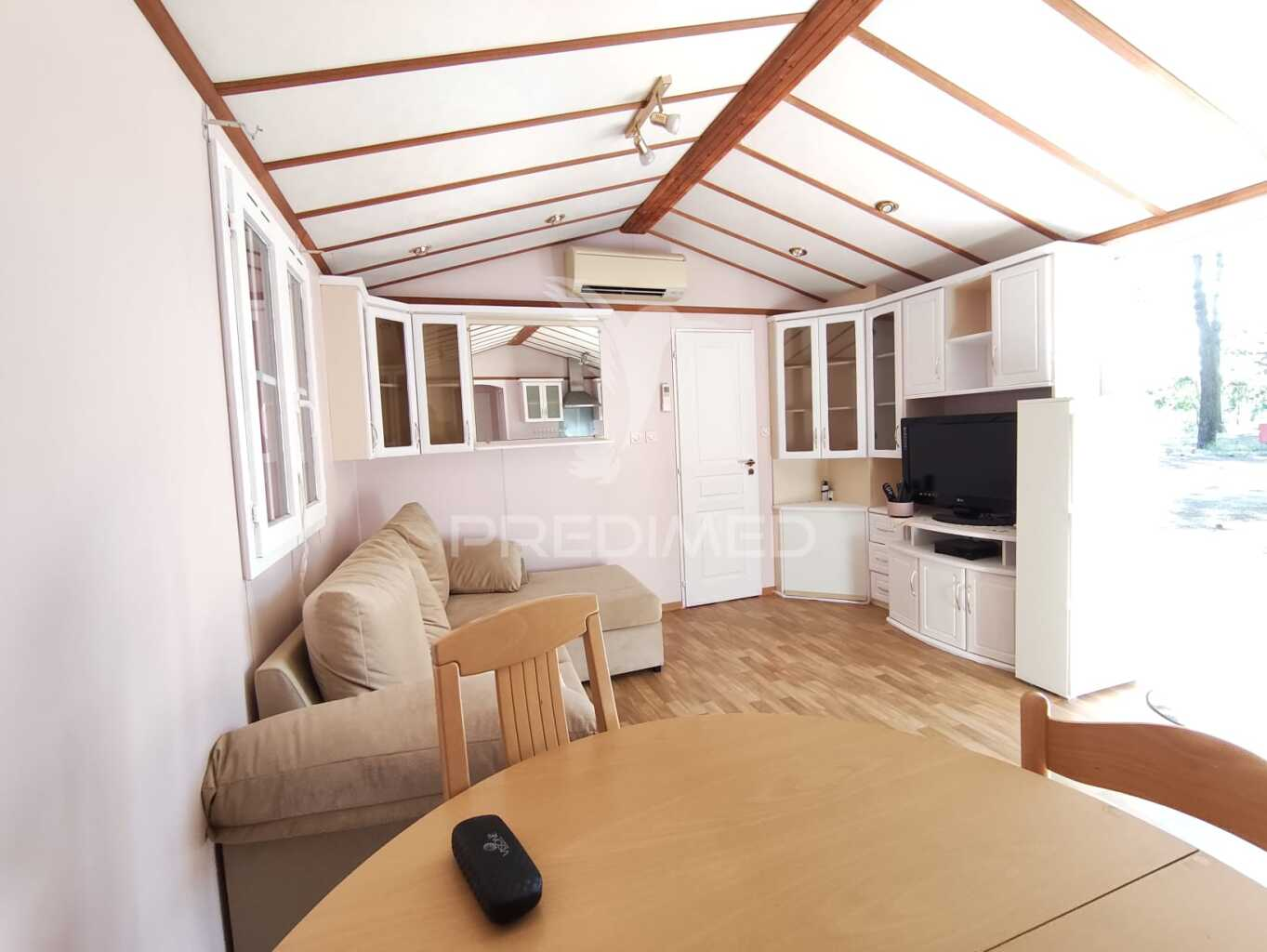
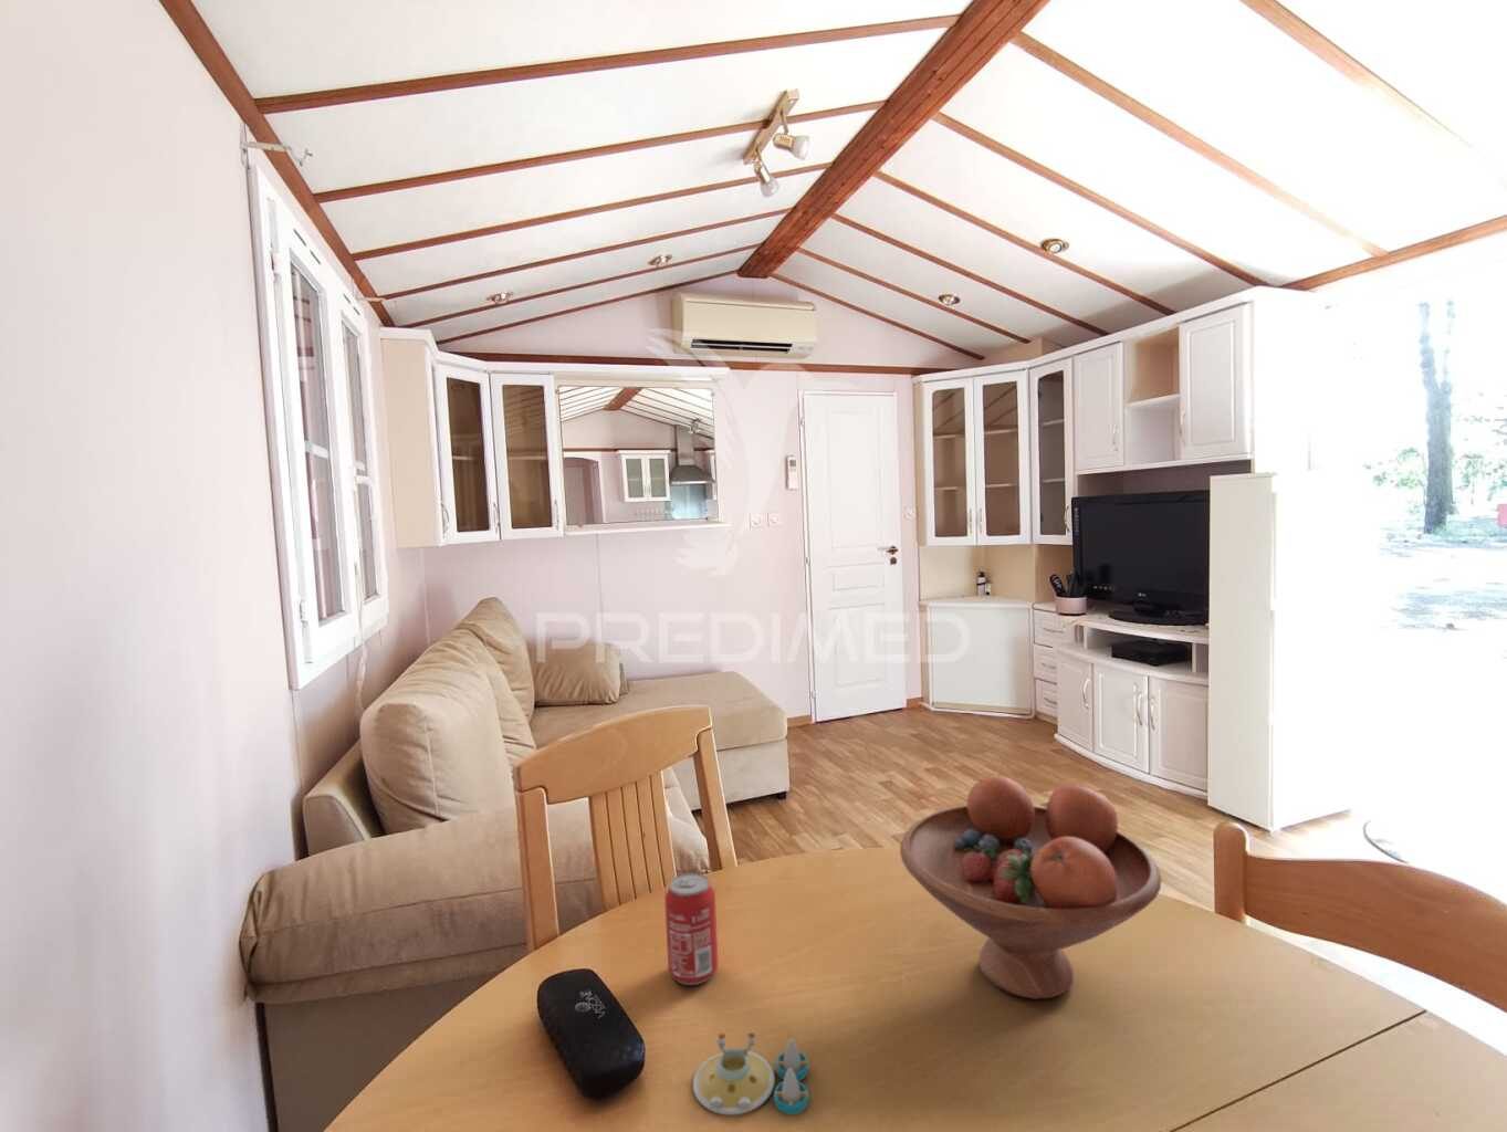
+ salt and pepper shaker set (749, 1065)
+ beverage can (691, 926)
+ fruit bowl (1023, 888)
